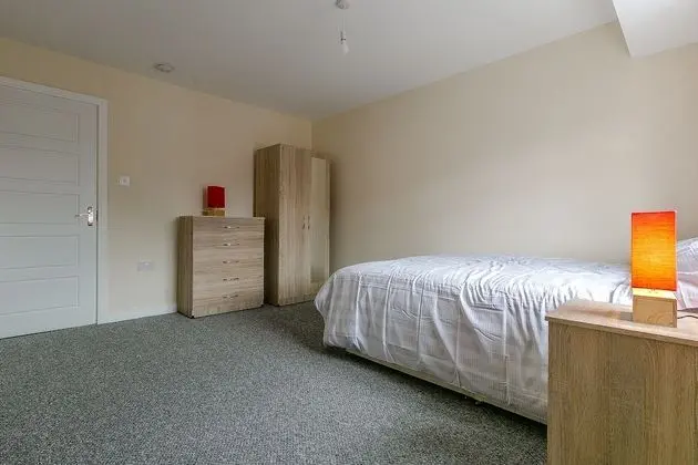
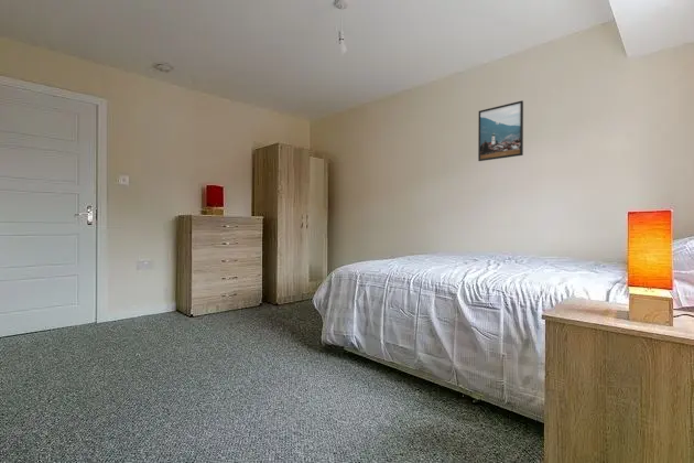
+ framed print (499, 131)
